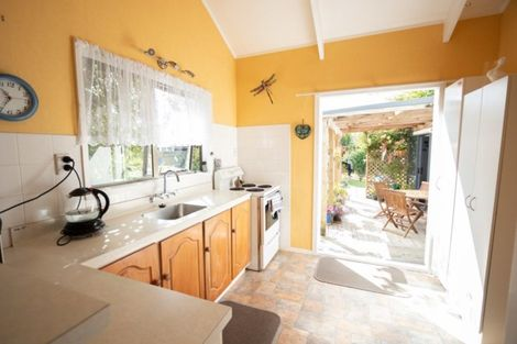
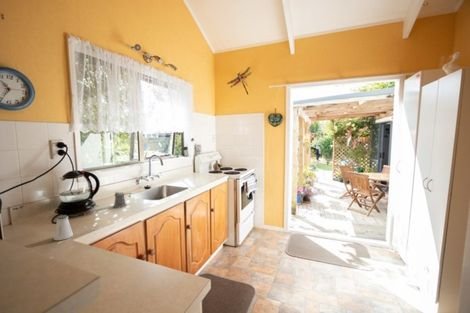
+ saltshaker (62, 226)
+ pepper shaker (121, 199)
